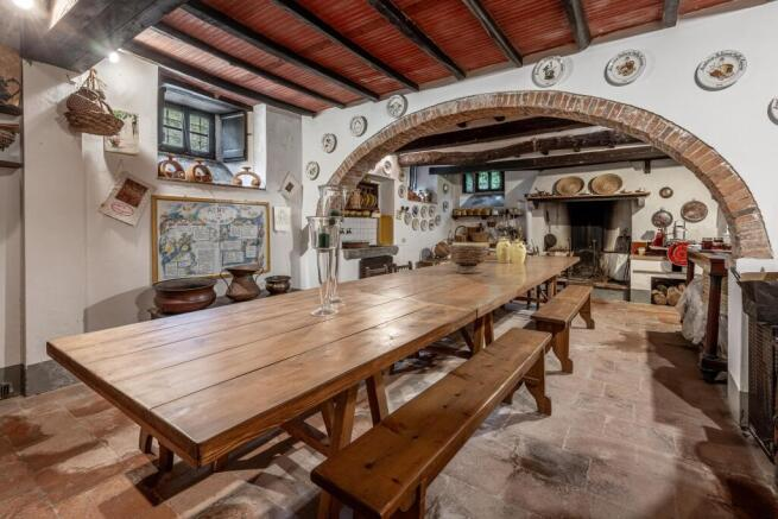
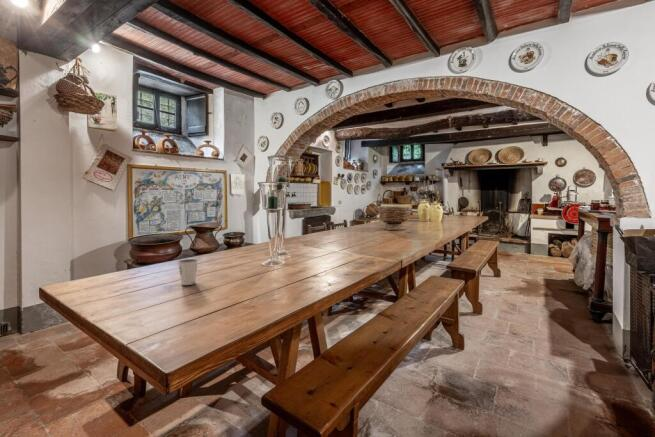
+ dixie cup (188, 272)
